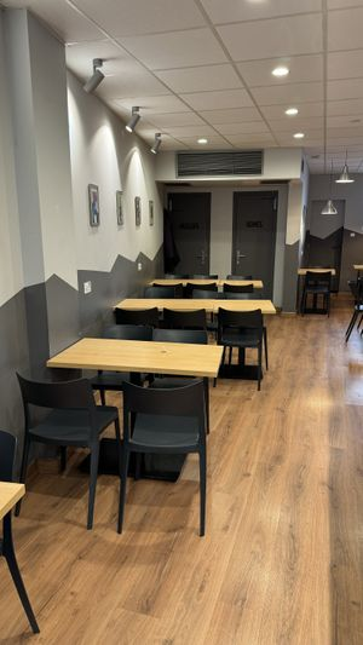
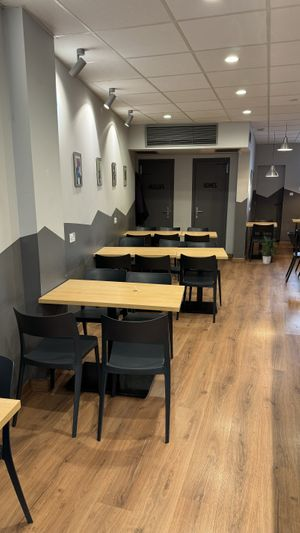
+ indoor plant (268, 249)
